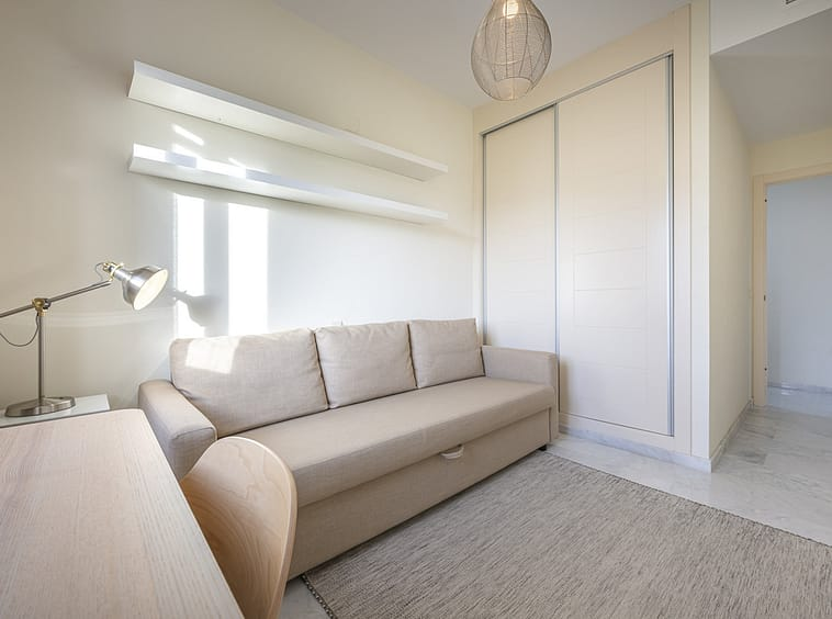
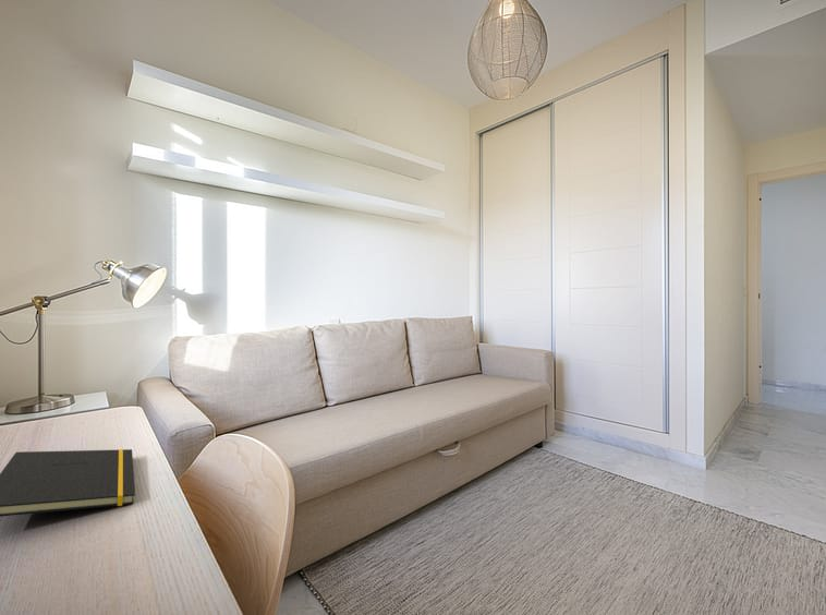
+ notepad (70, 475)
